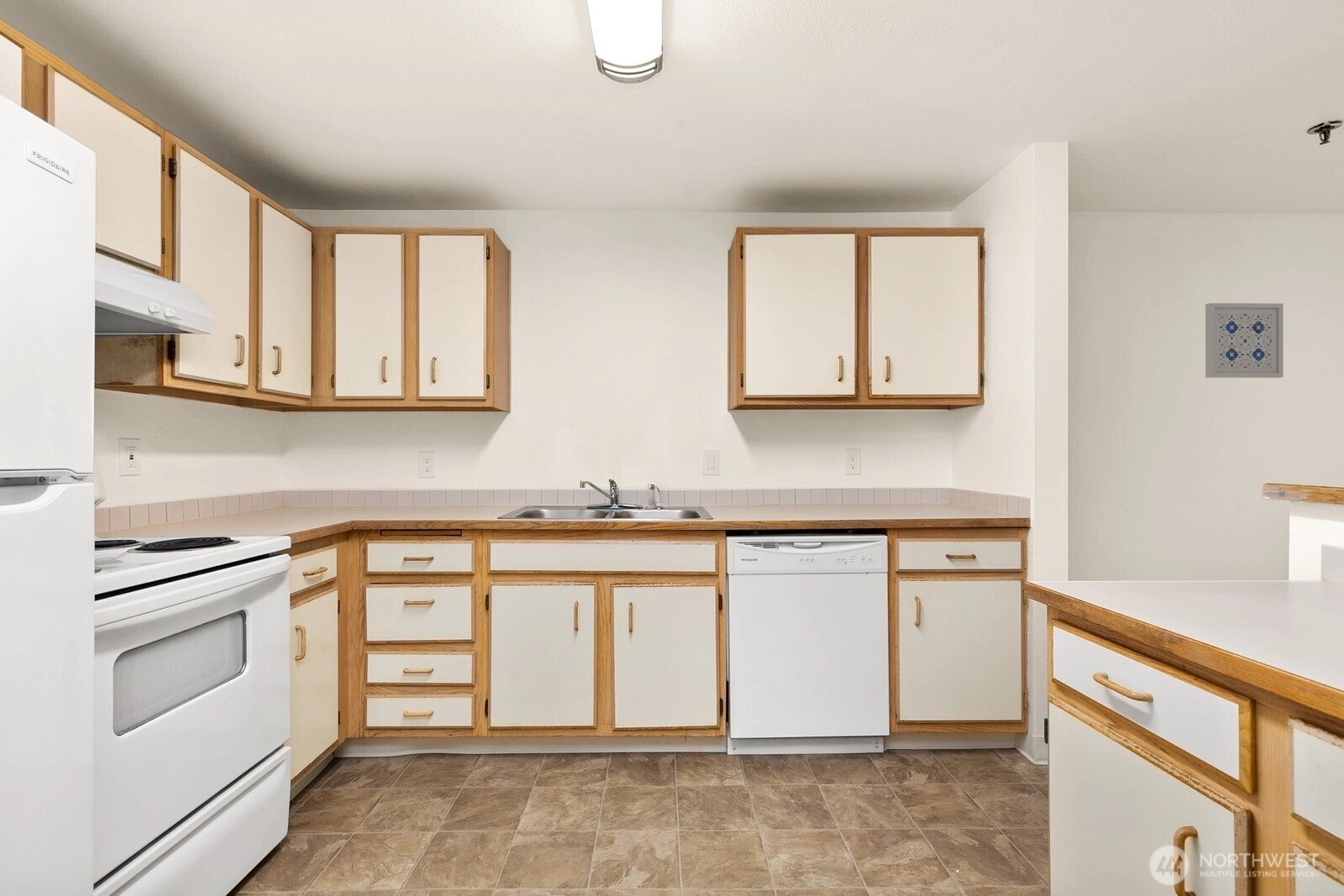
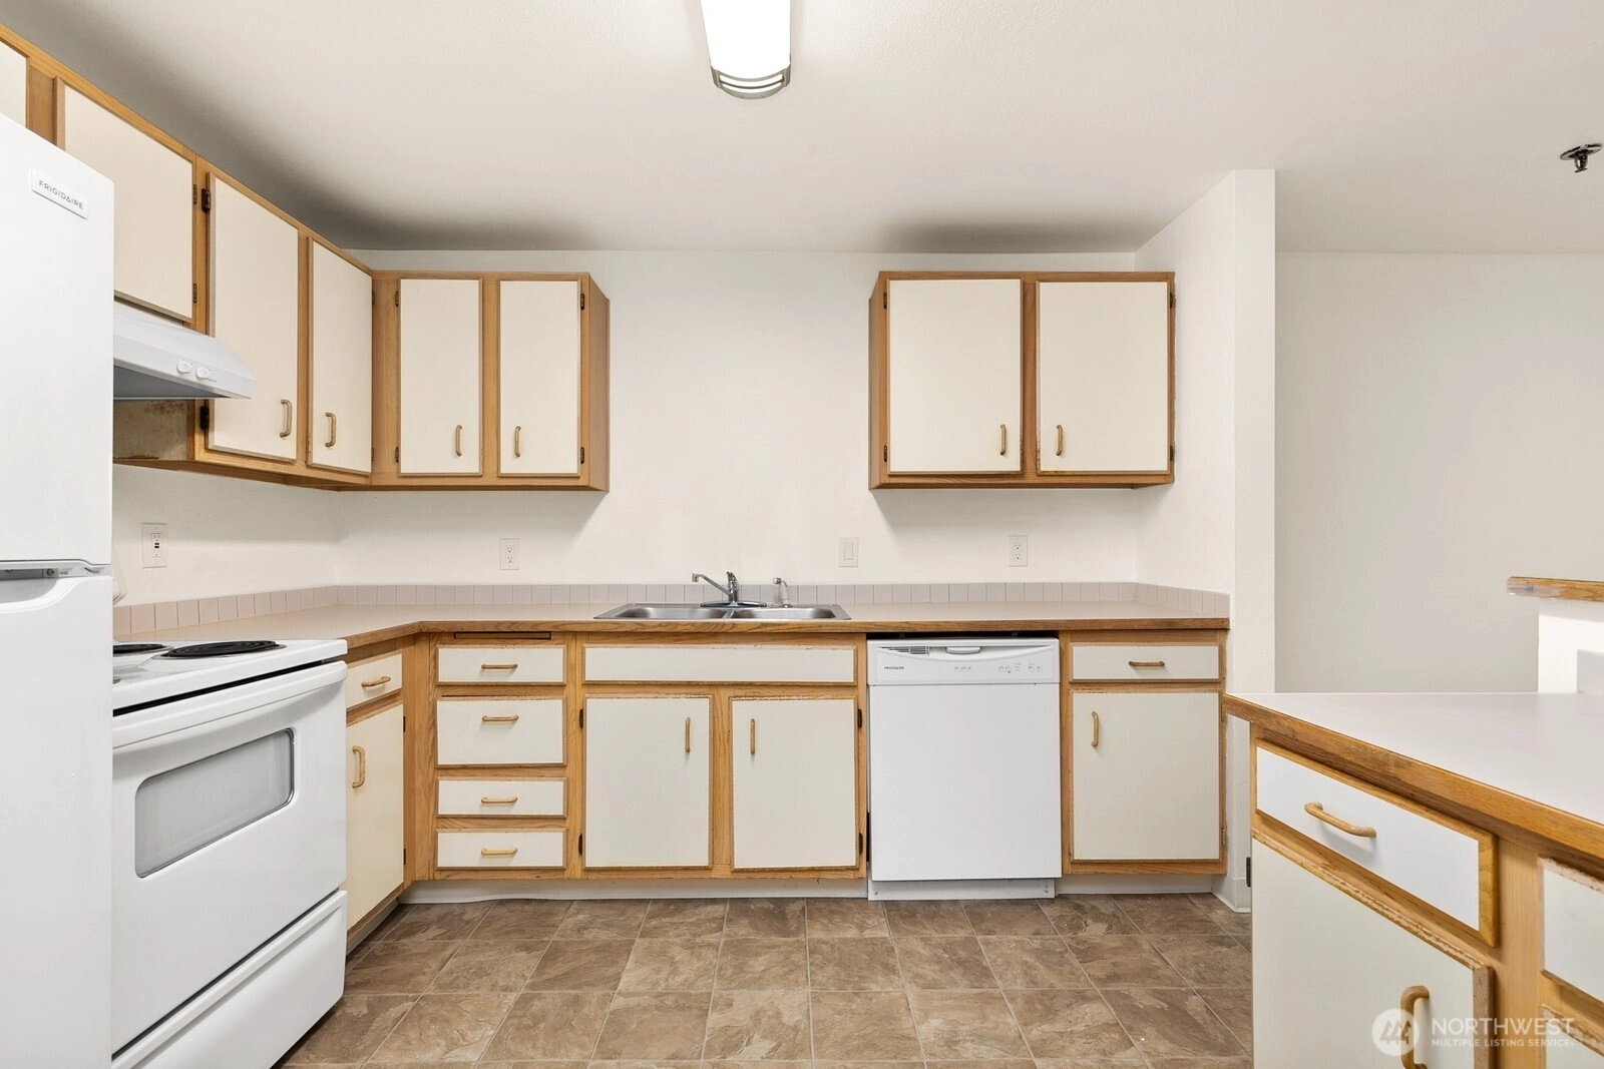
- wall art (1244, 340)
